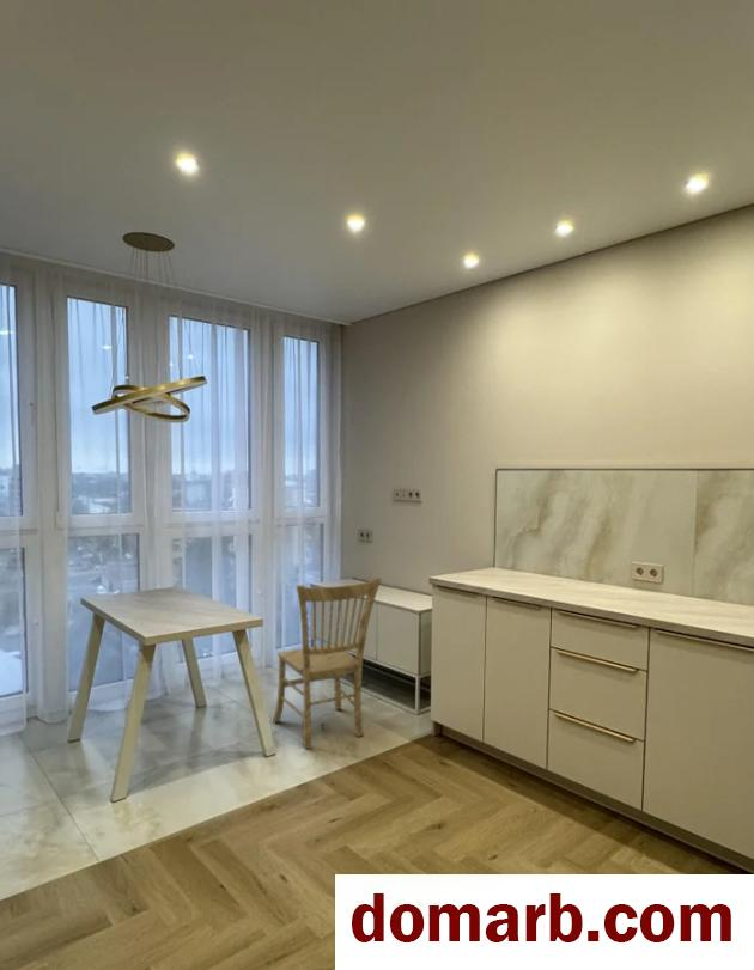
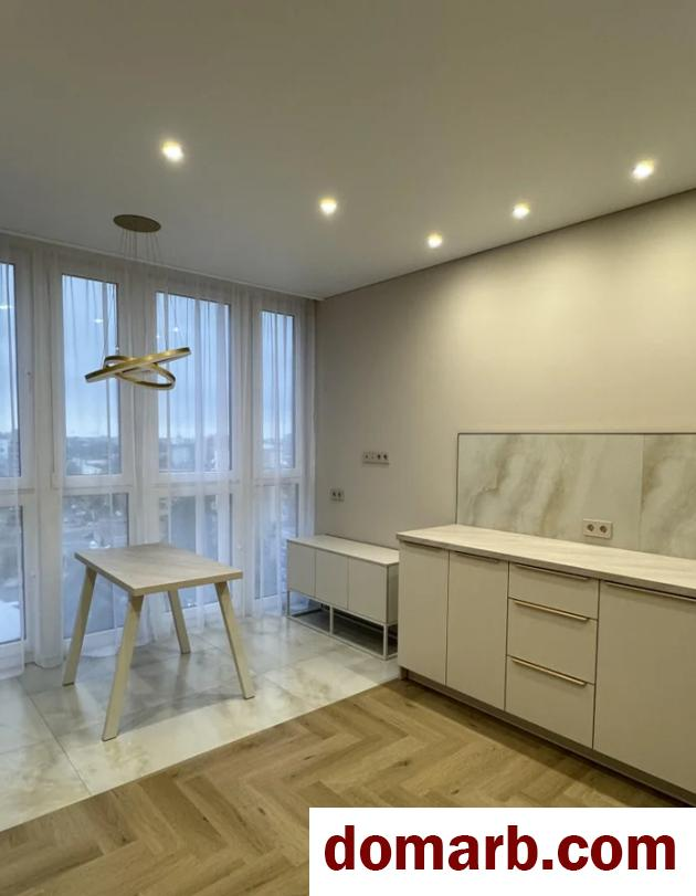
- dining chair (323, 652)
